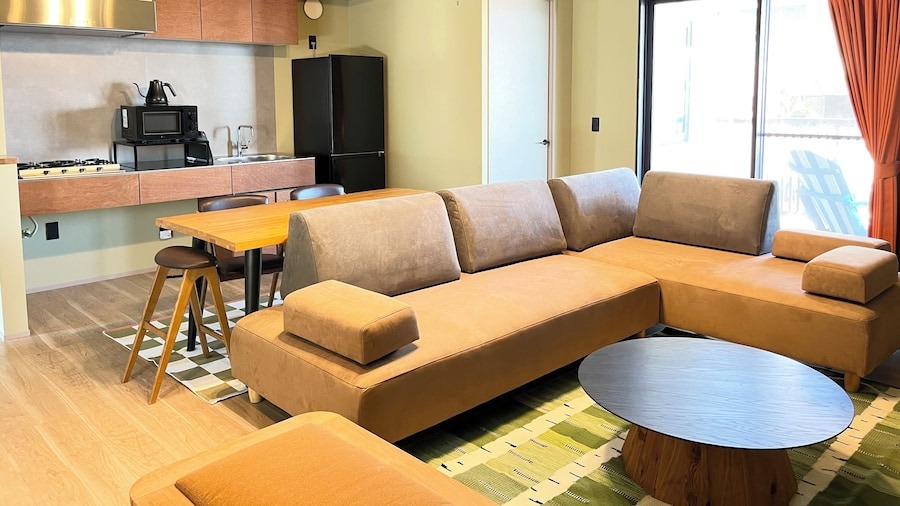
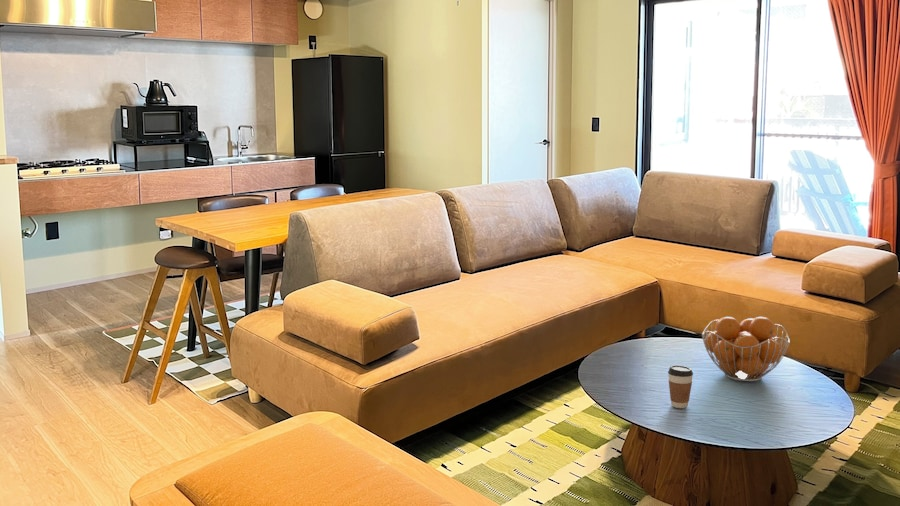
+ fruit basket (744, 346)
+ coffee cup (680, 386)
